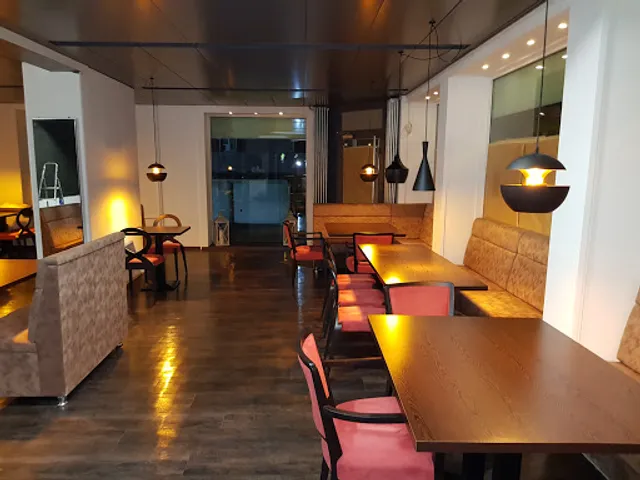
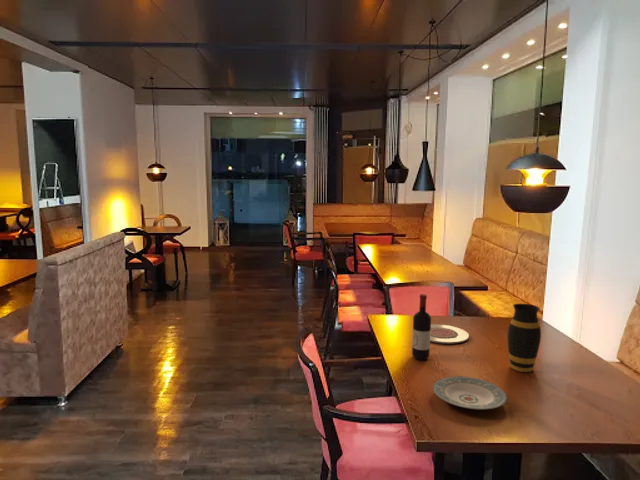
+ plate (441, 333)
+ wine bottle (421, 326)
+ vase (523, 337)
+ plate (468, 395)
